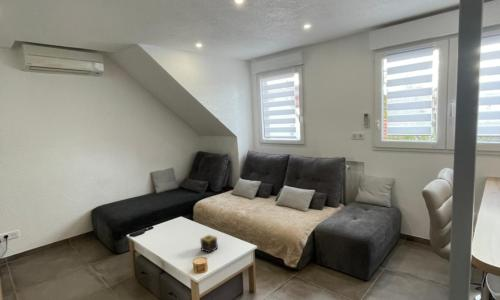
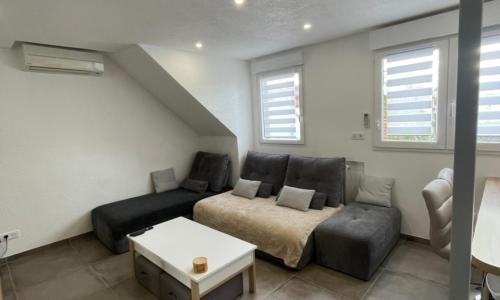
- candle (209, 243)
